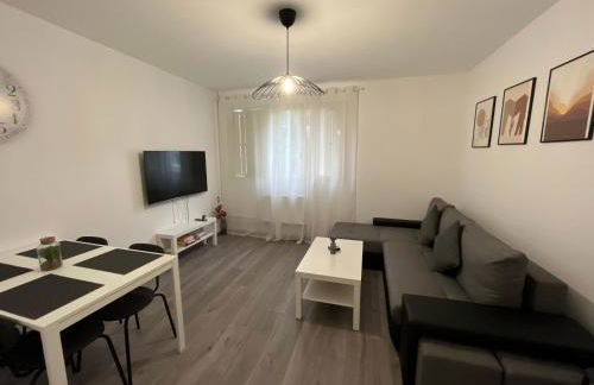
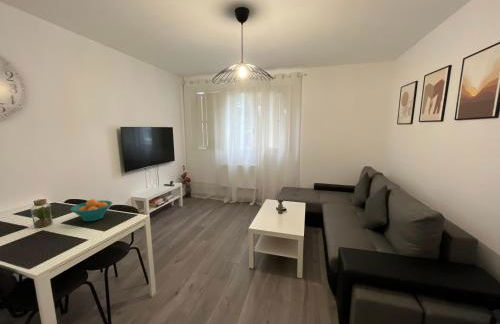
+ fruit bowl (92, 209)
